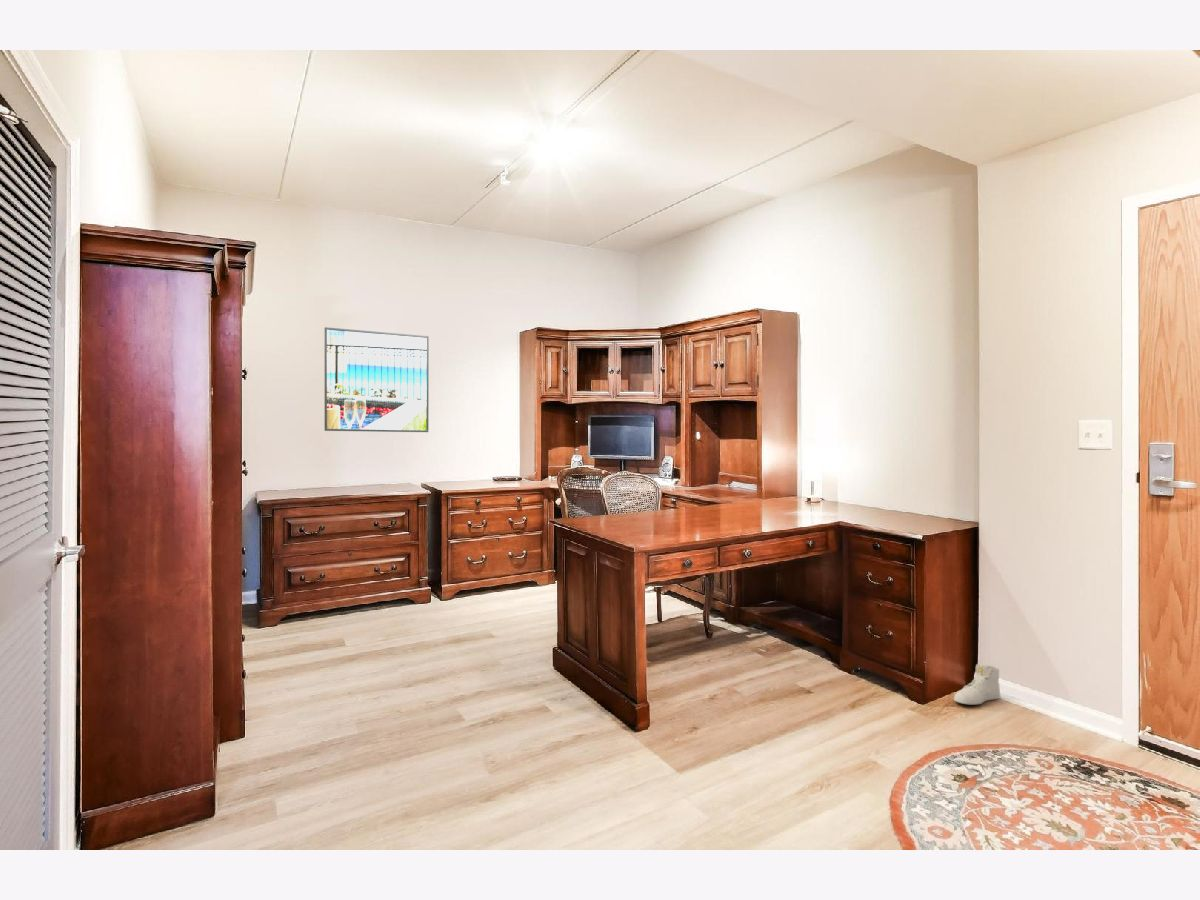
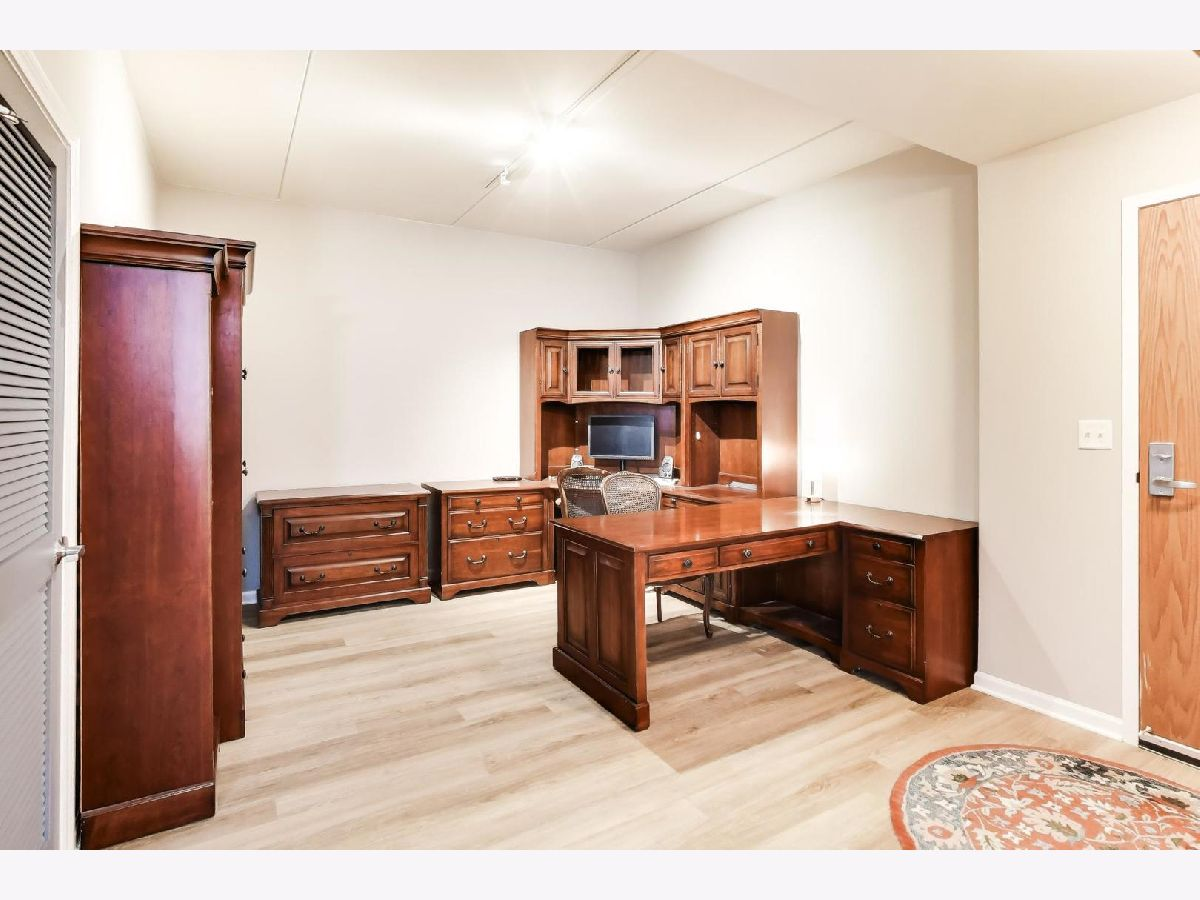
- sneaker (976, 682)
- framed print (378, 381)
